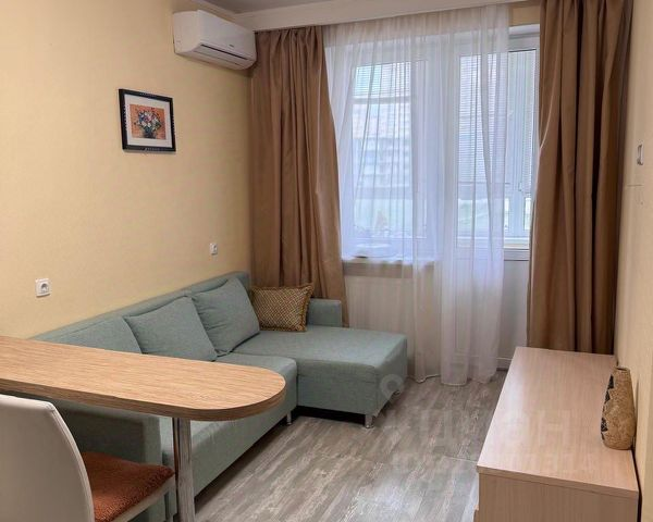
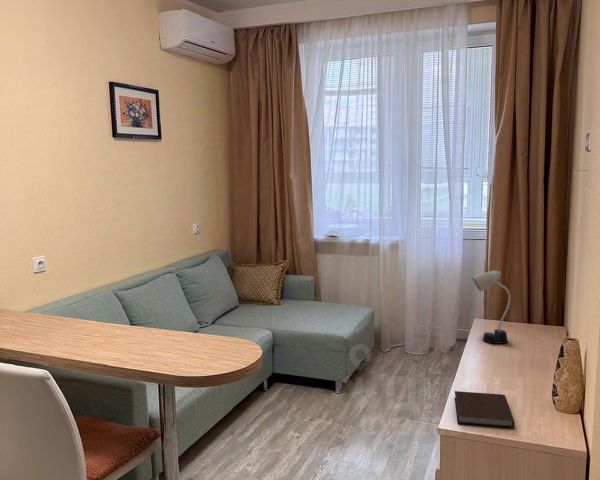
+ notebook (482, 408)
+ desk lamp (504, 312)
